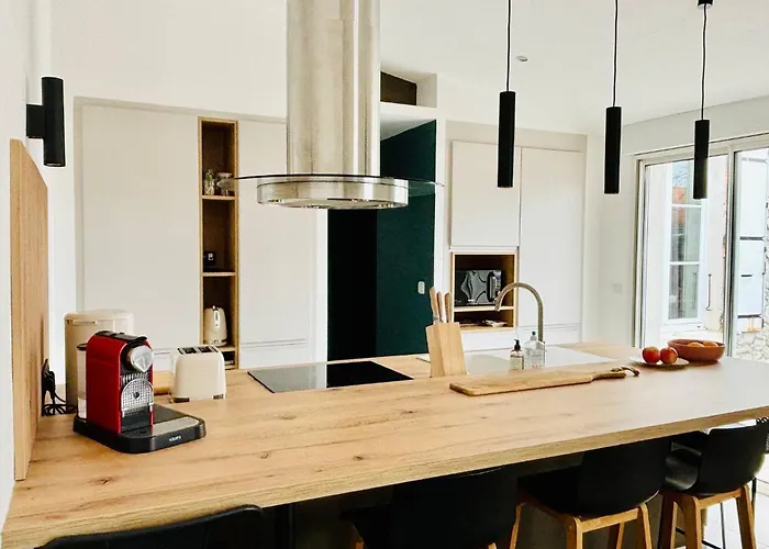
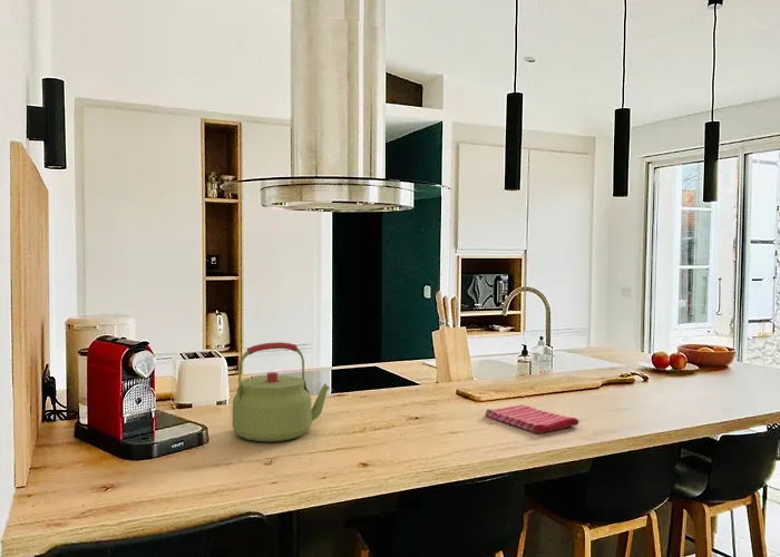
+ kettle (283, 387)
+ dish towel (530, 417)
